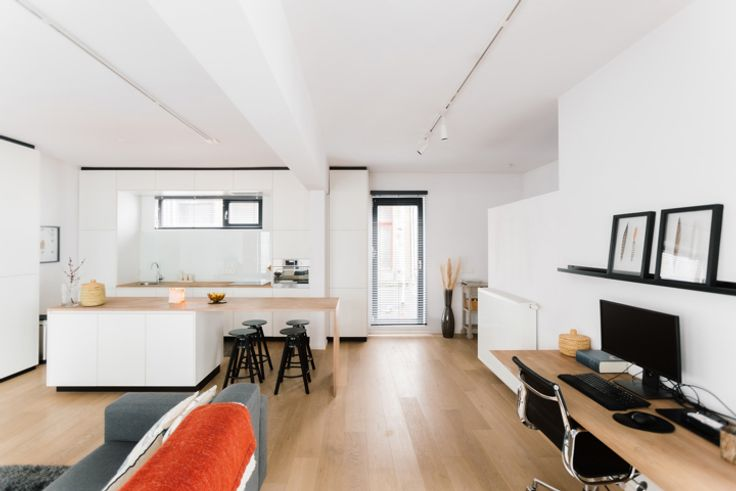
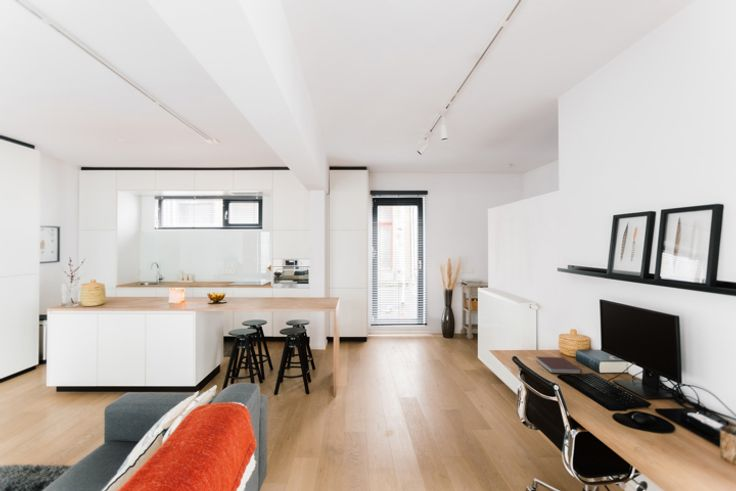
+ notebook (557, 364)
